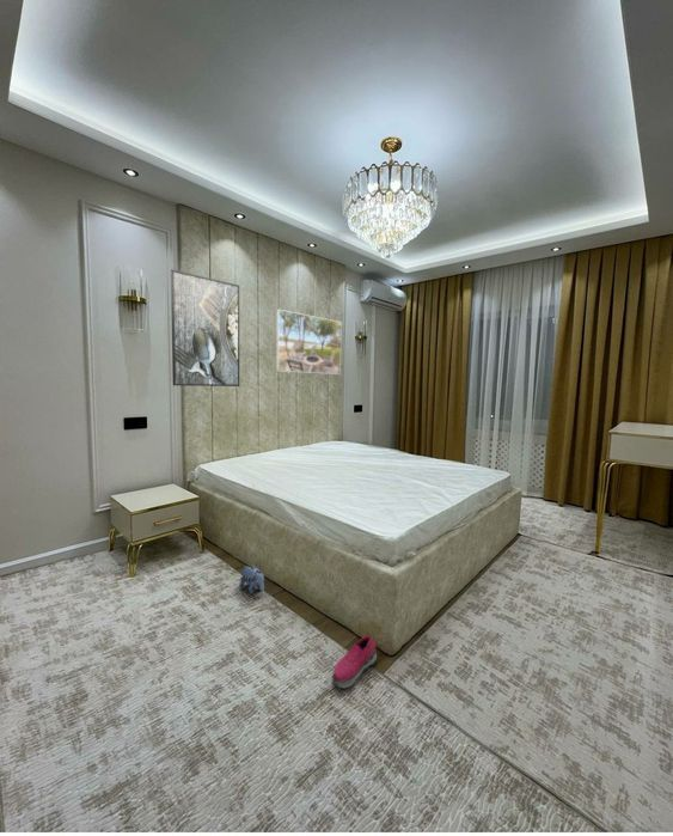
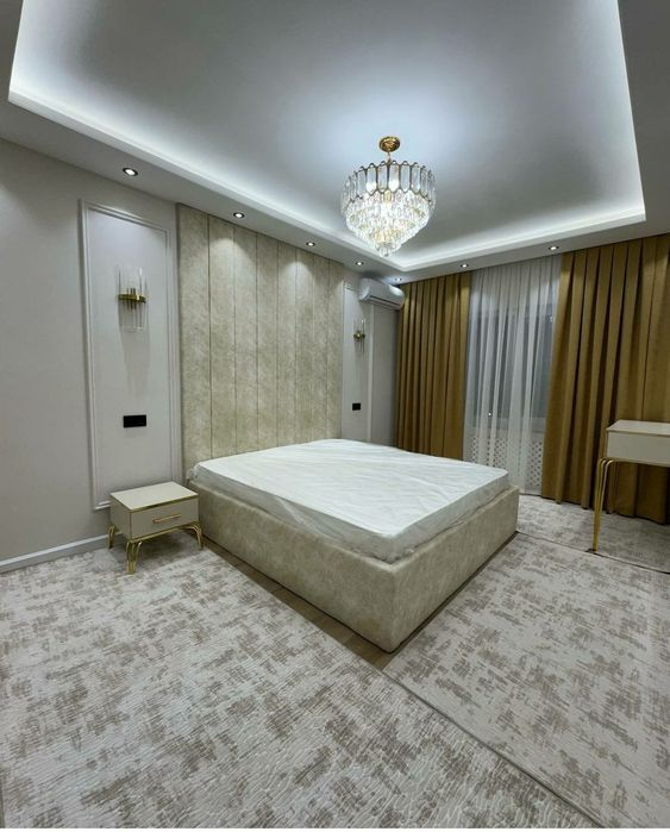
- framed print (207, 332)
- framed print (311, 344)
- plush toy (252, 578)
- shoe (355, 658)
